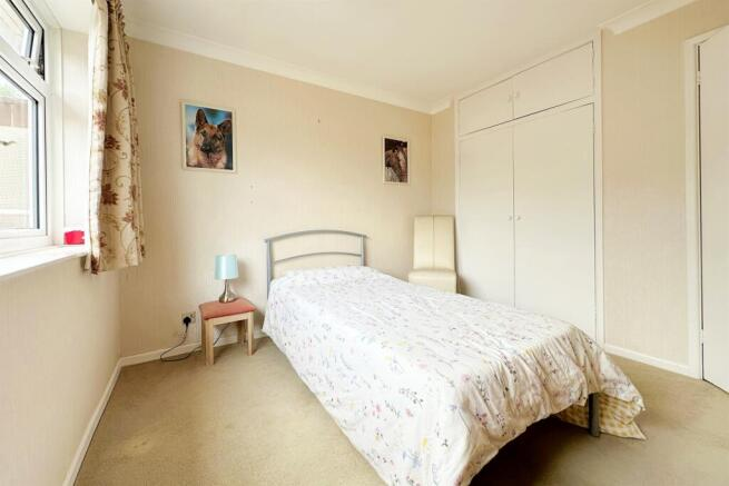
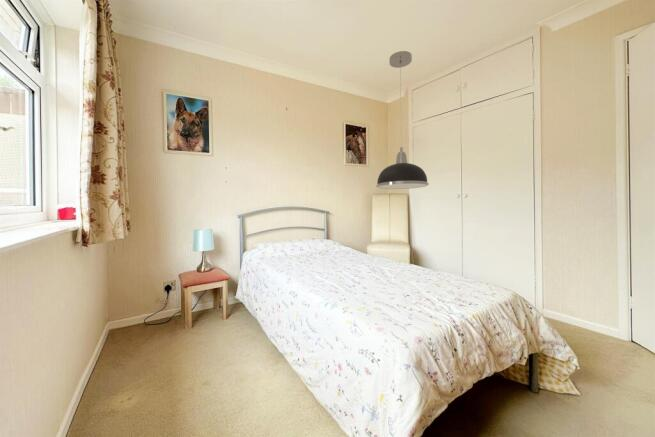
+ light fixture (400, 118)
